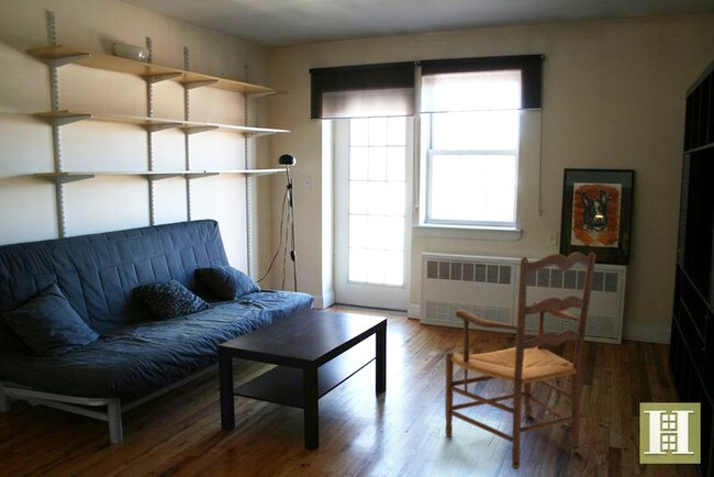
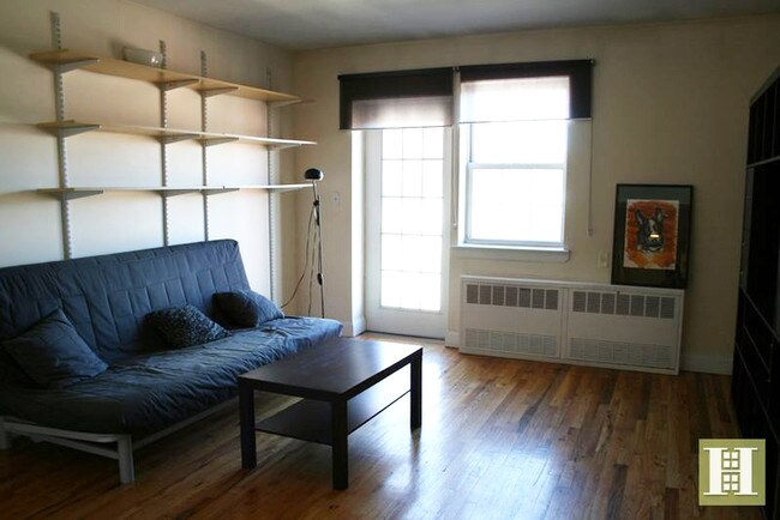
- armchair (521, 346)
